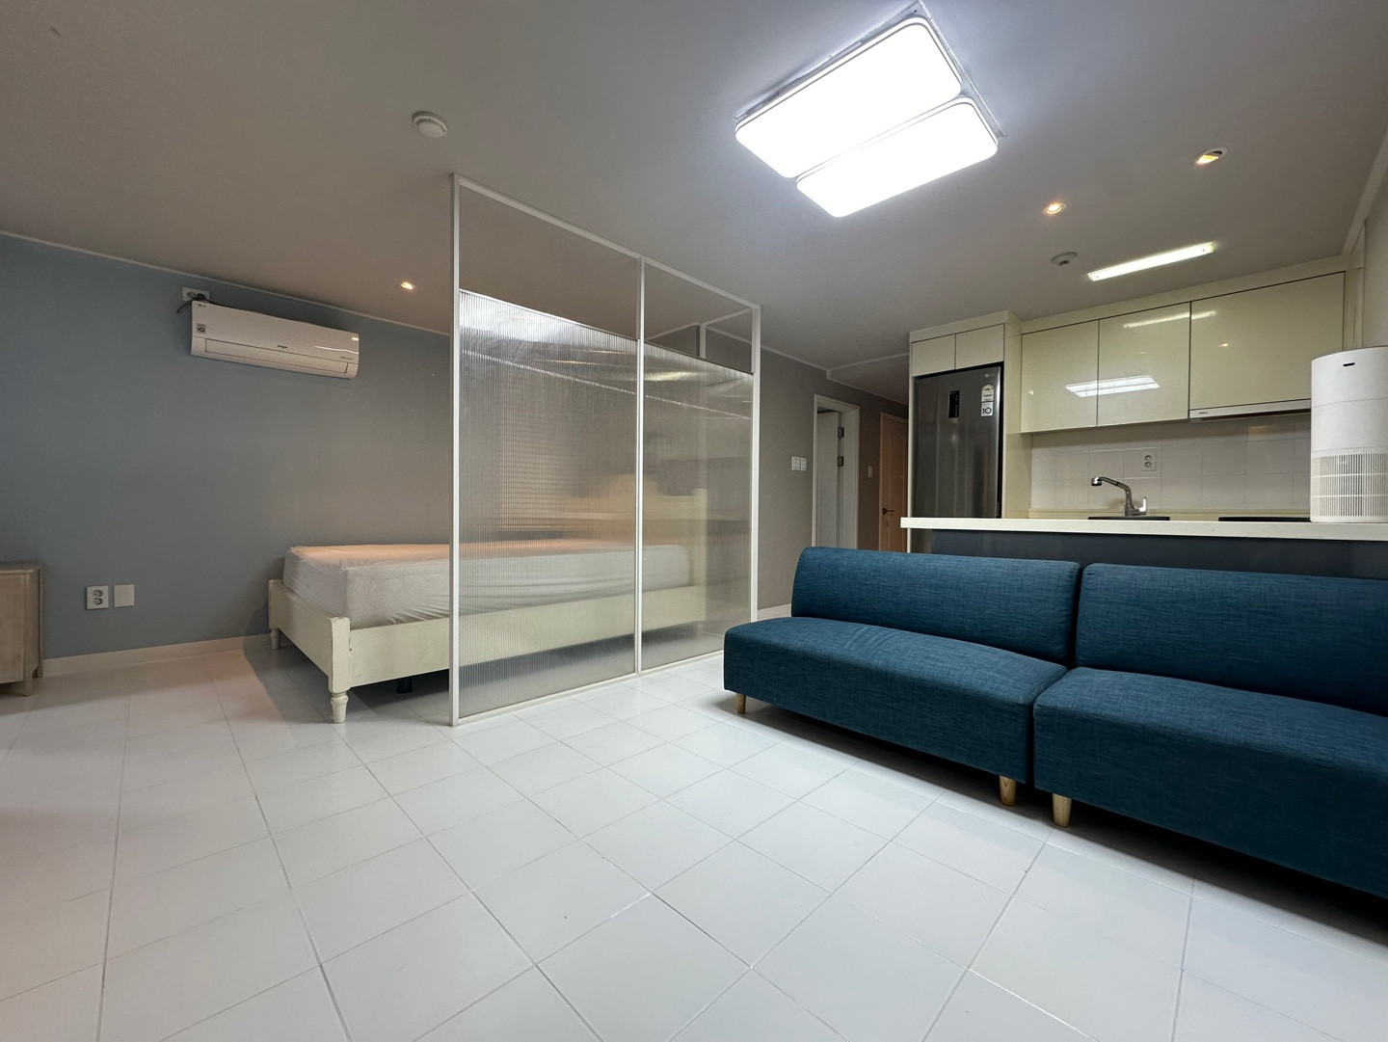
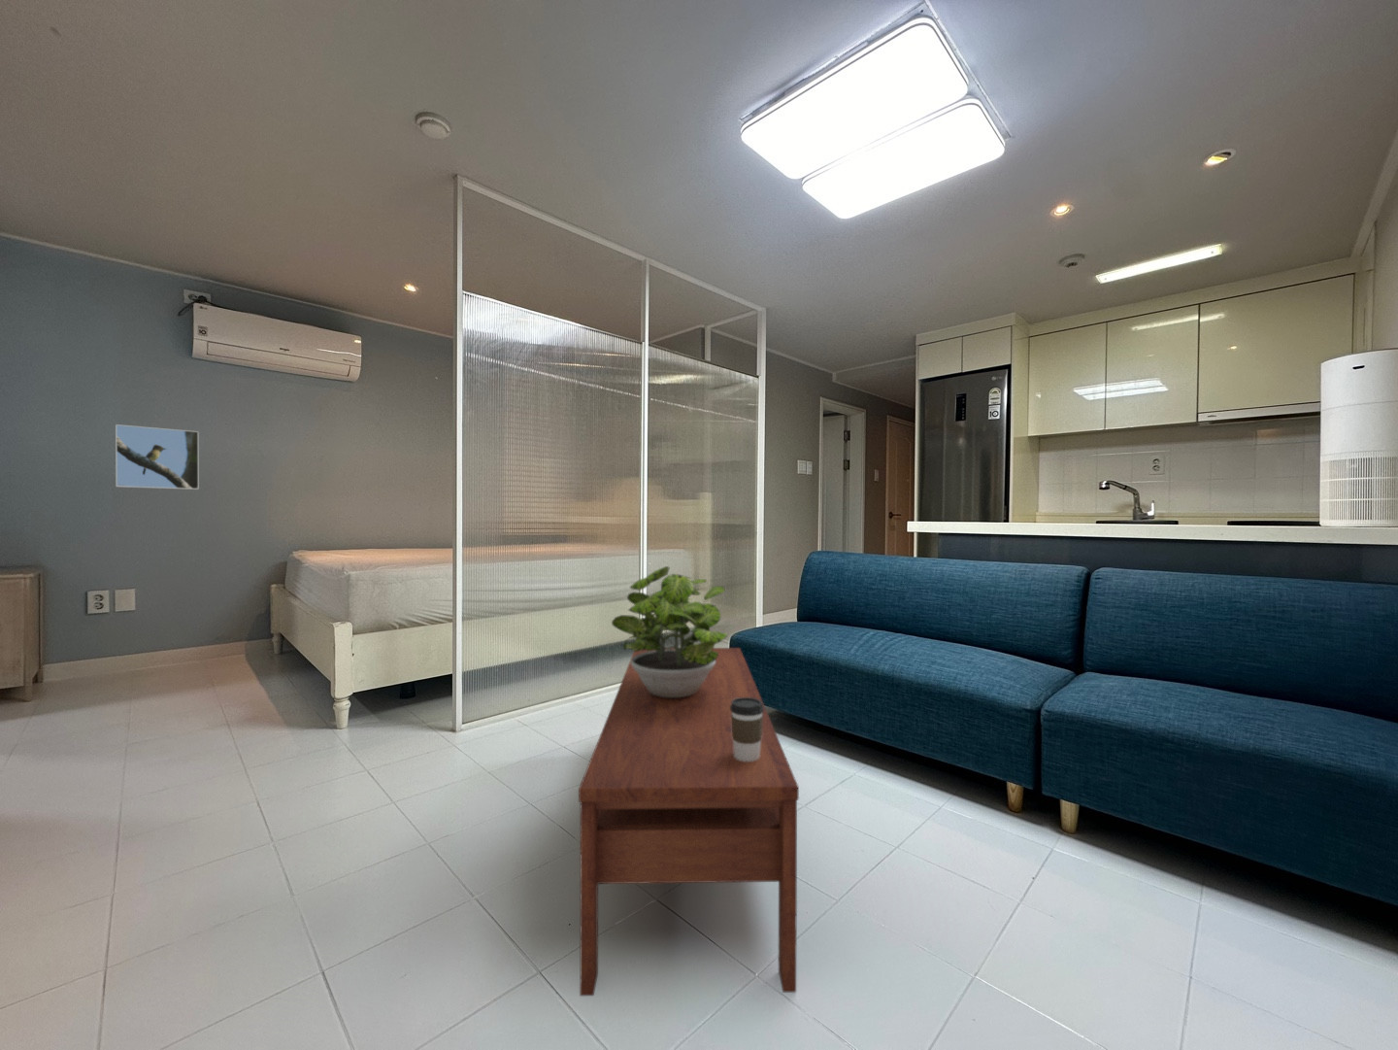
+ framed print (159, 458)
+ coffee cup (746, 728)
+ coffee table (687, 760)
+ potted plant (669, 628)
